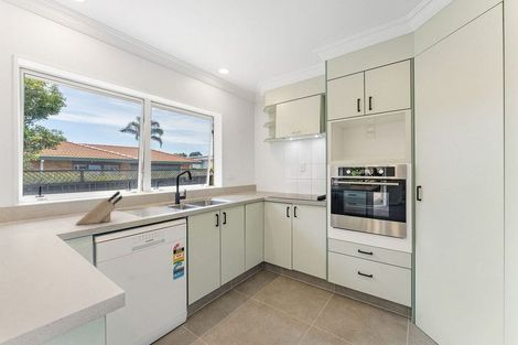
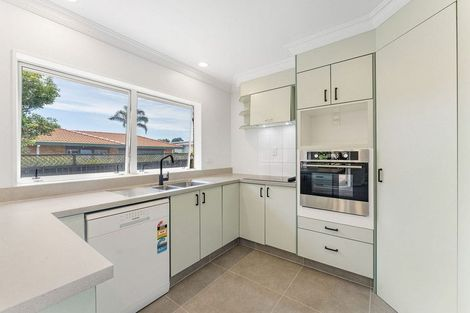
- knife block (100, 206)
